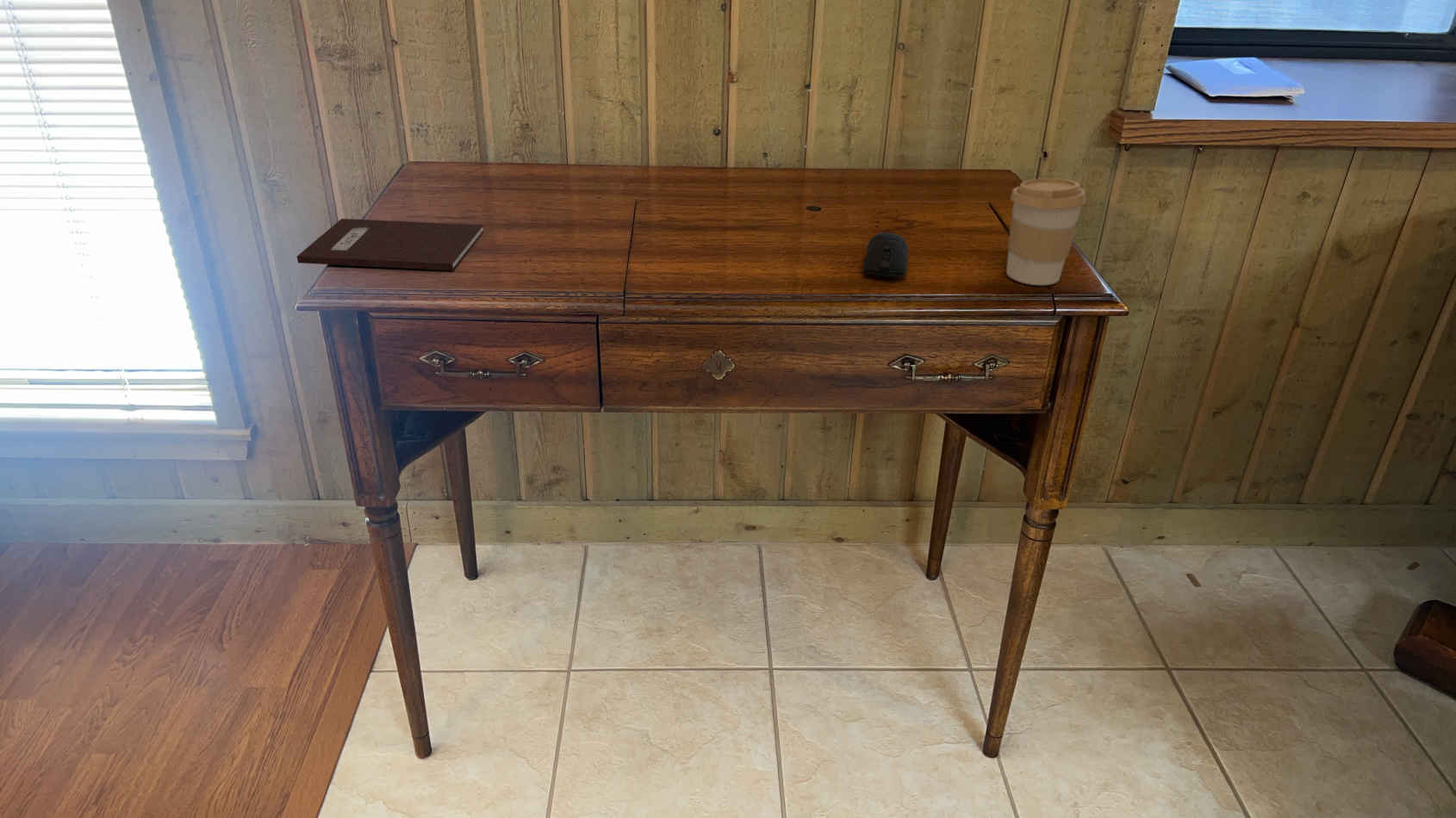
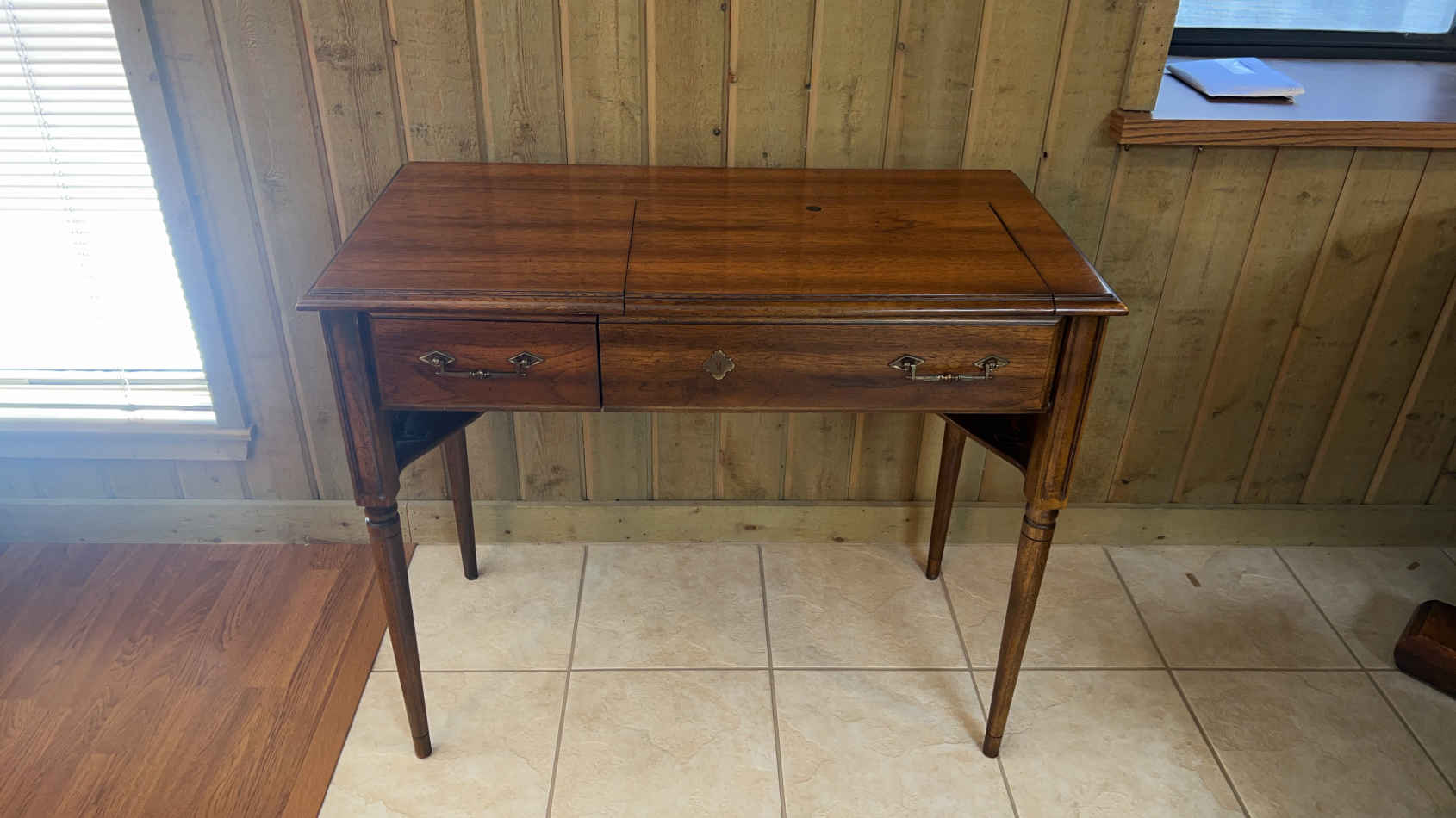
- coffee cup (1042, 229)
- notebook (394, 243)
- computer mouse (887, 251)
